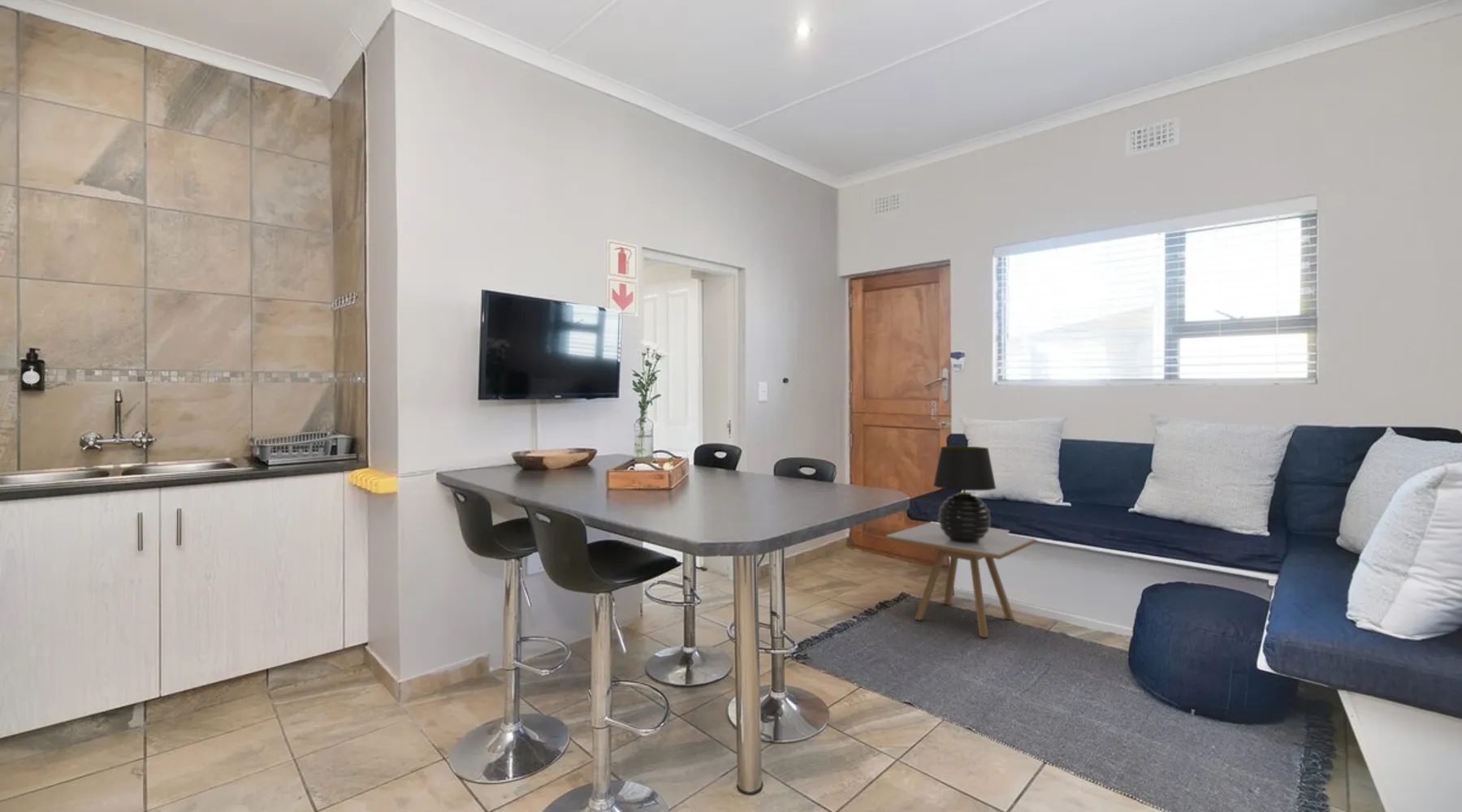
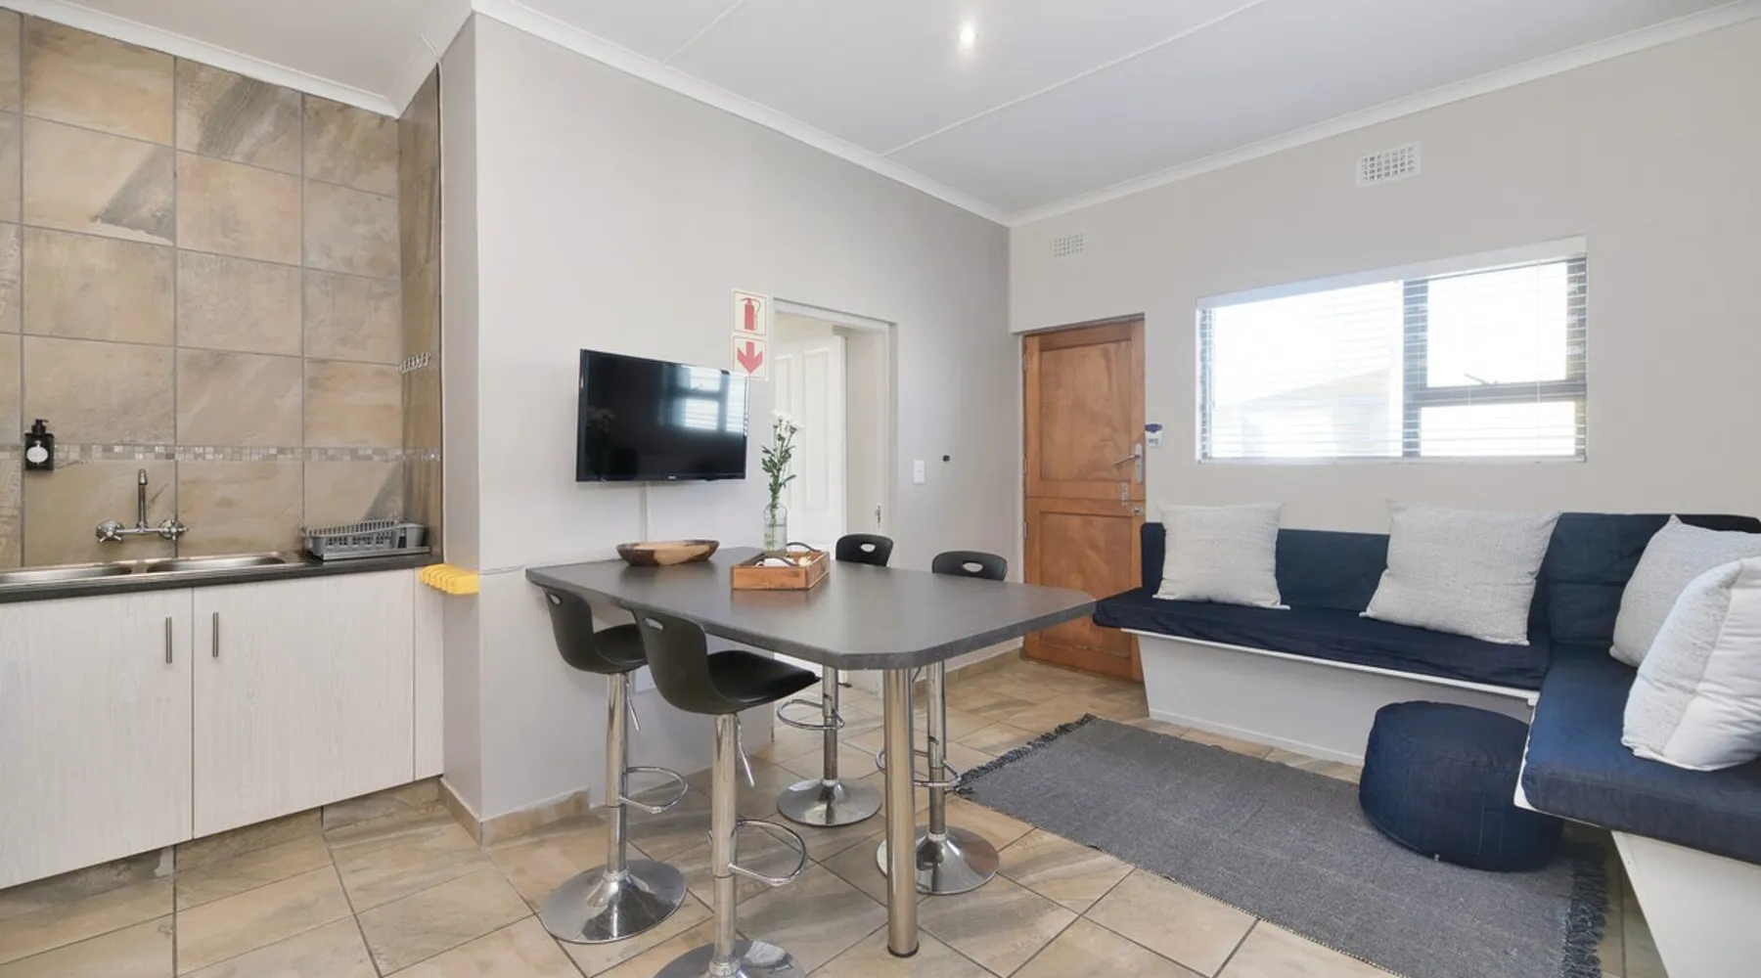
- table lamp (964, 493)
- side table (971, 575)
